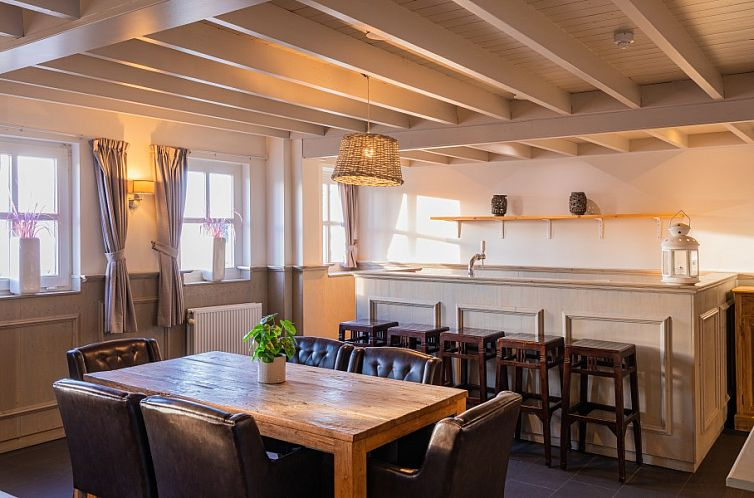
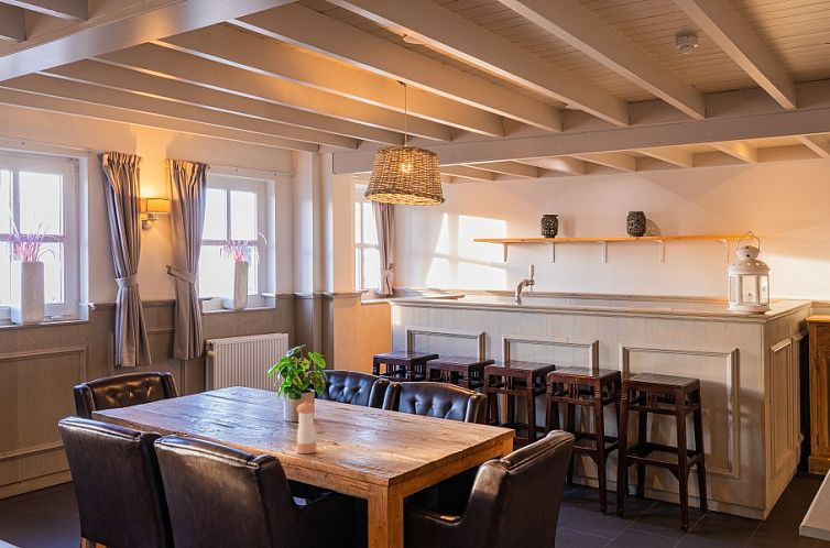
+ pepper shaker (306, 426)
